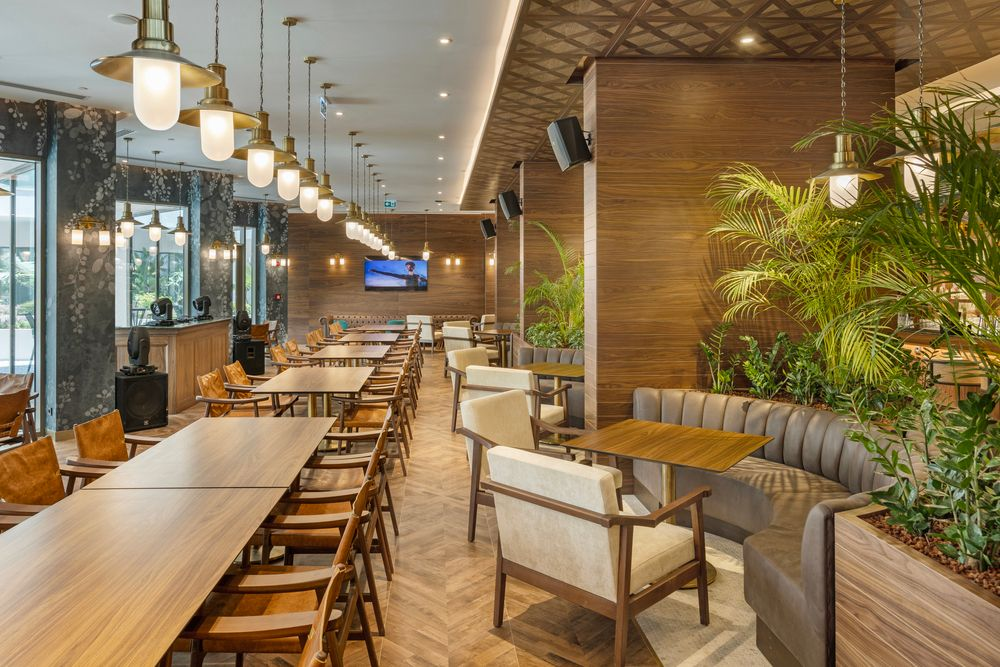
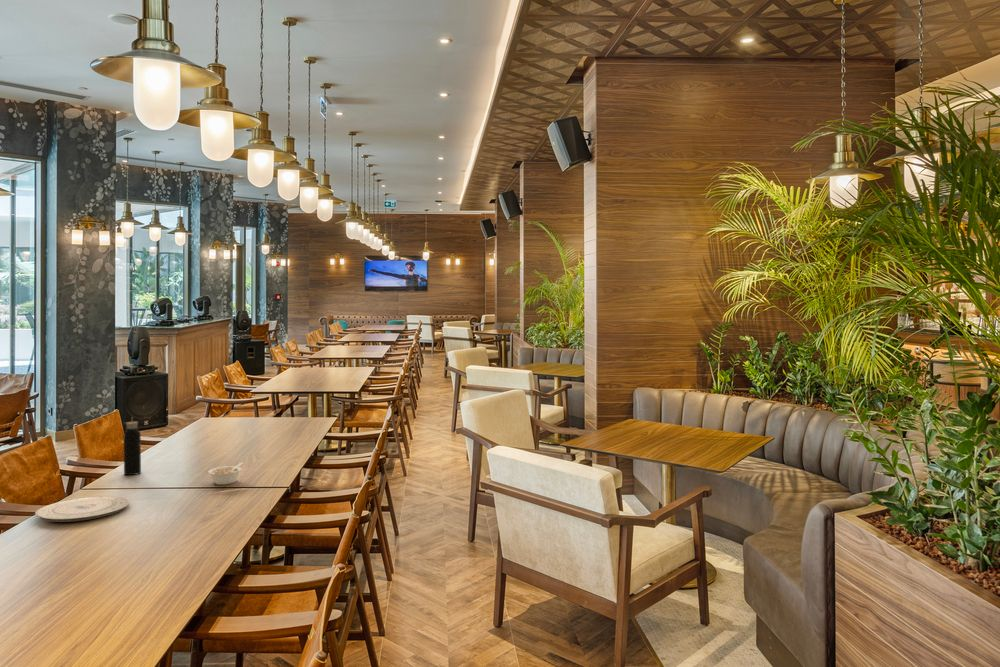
+ legume (225, 474)
+ plate (83, 509)
+ water bottle (132, 445)
